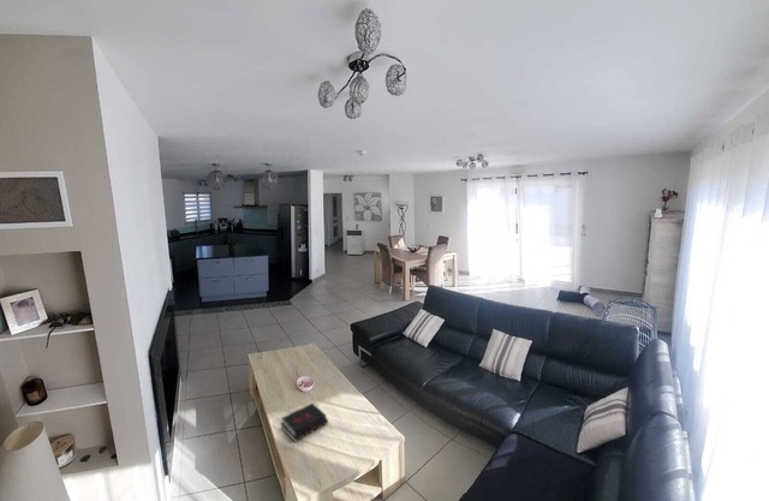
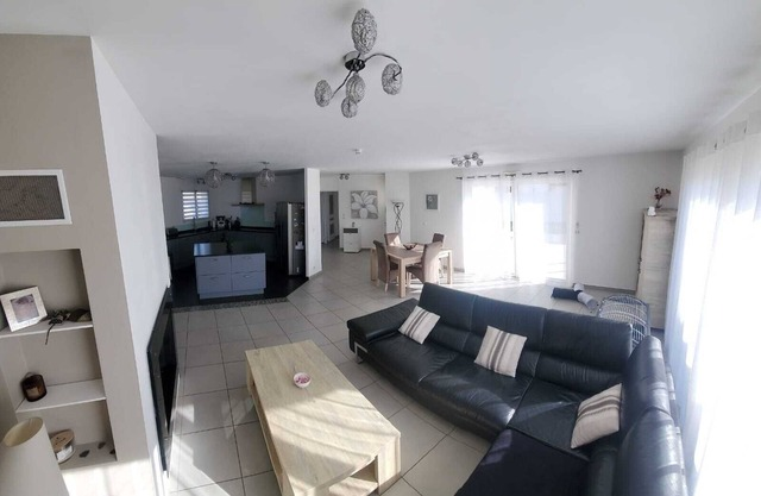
- hardback book (304, 421)
